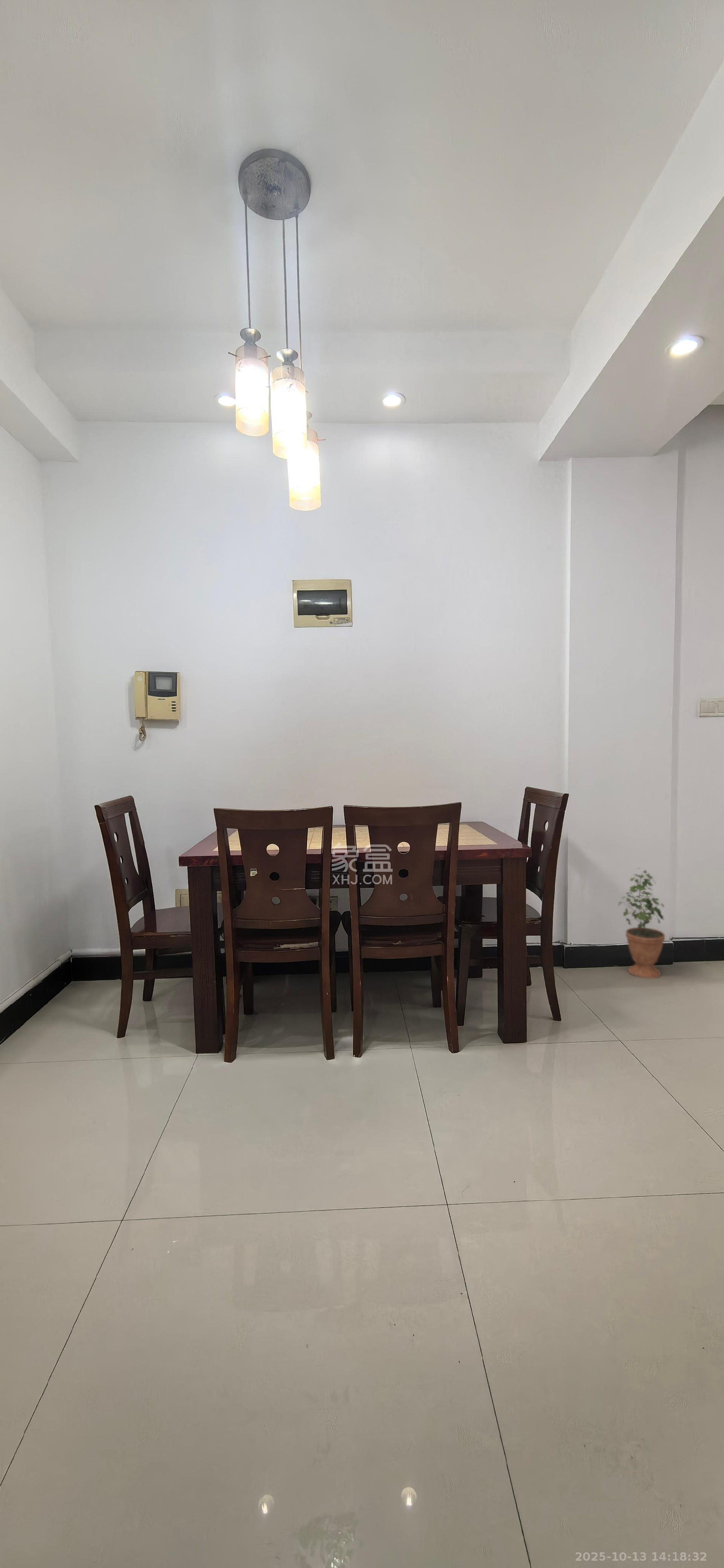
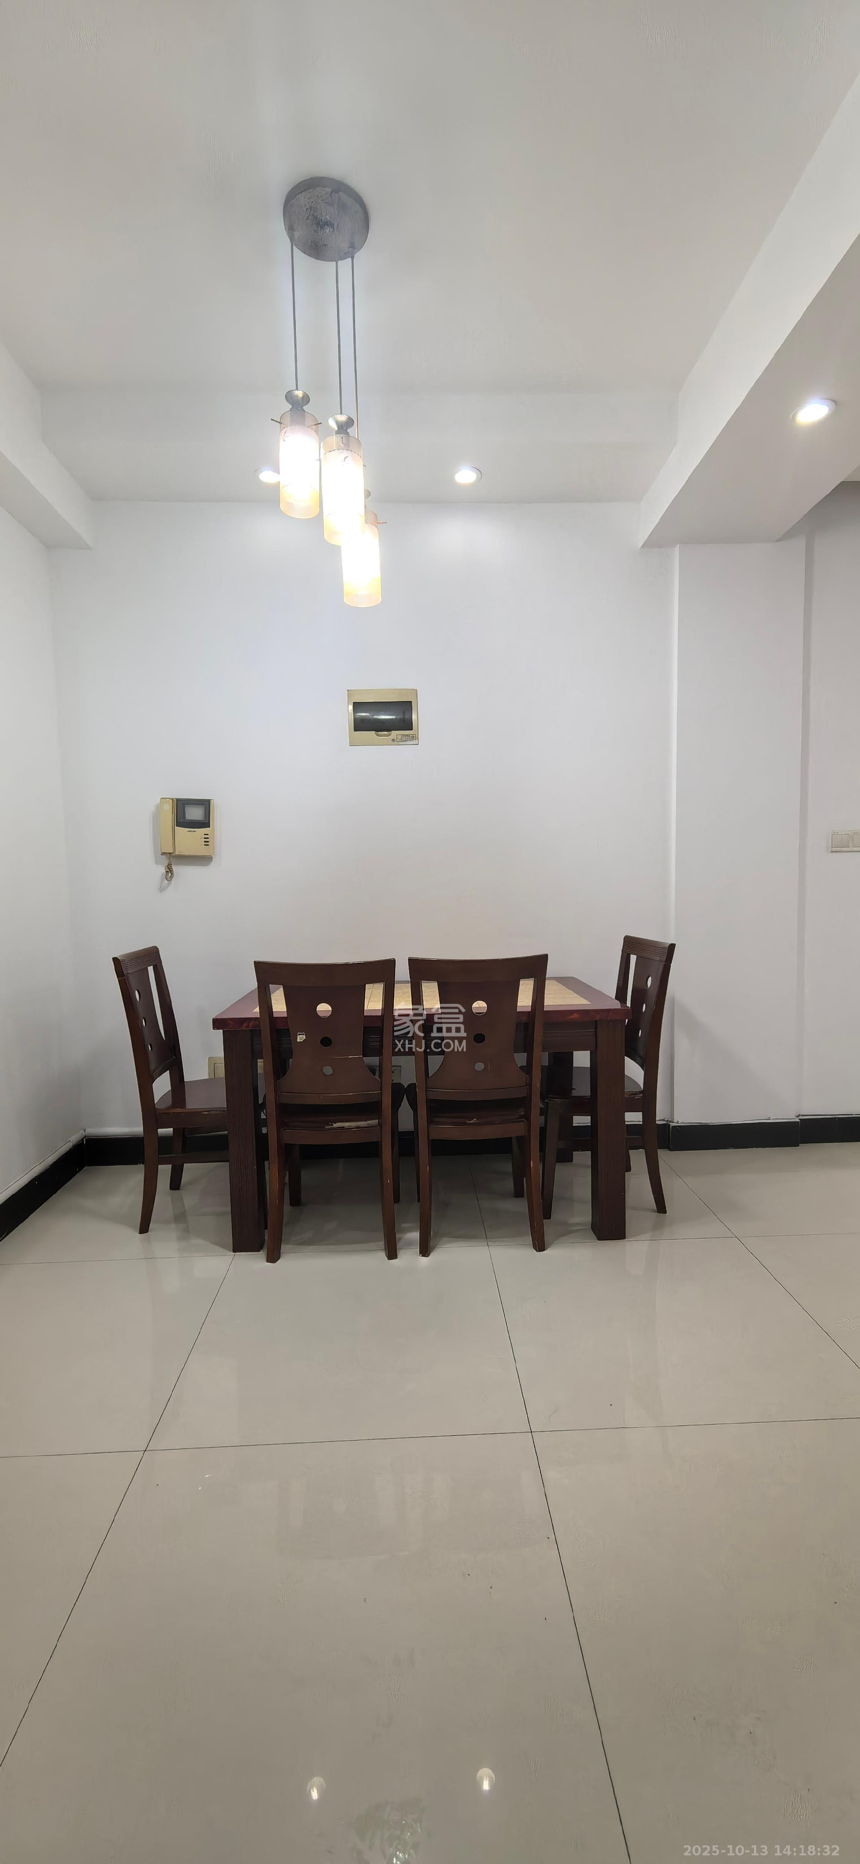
- potted plant (640, 921)
